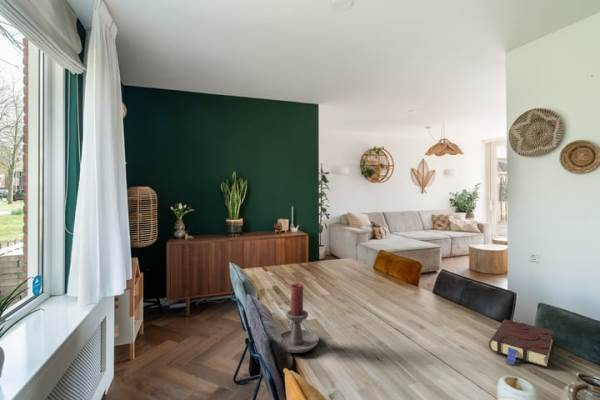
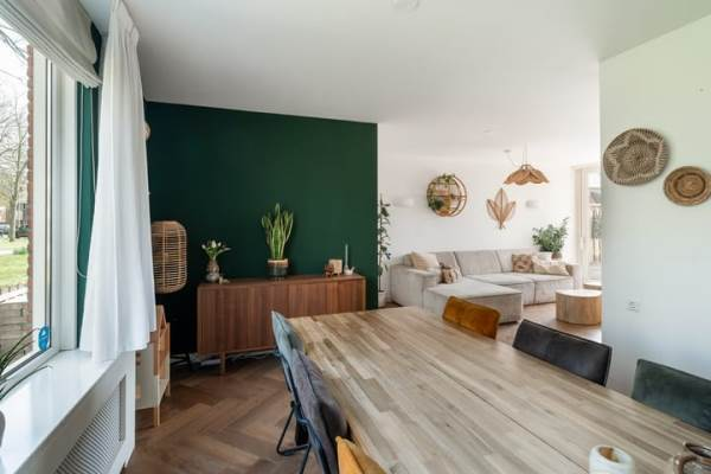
- candle holder (295, 311)
- book (521, 342)
